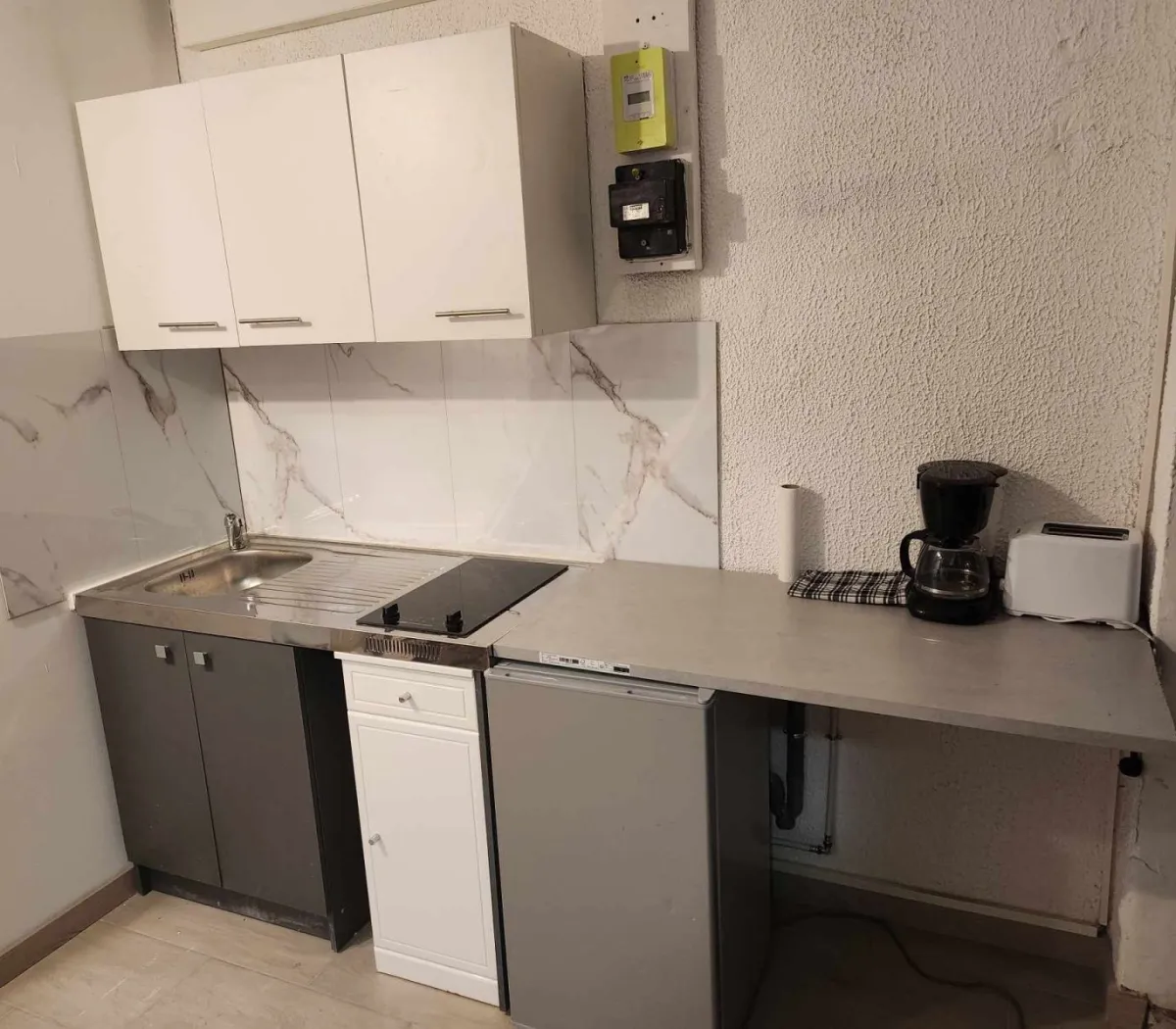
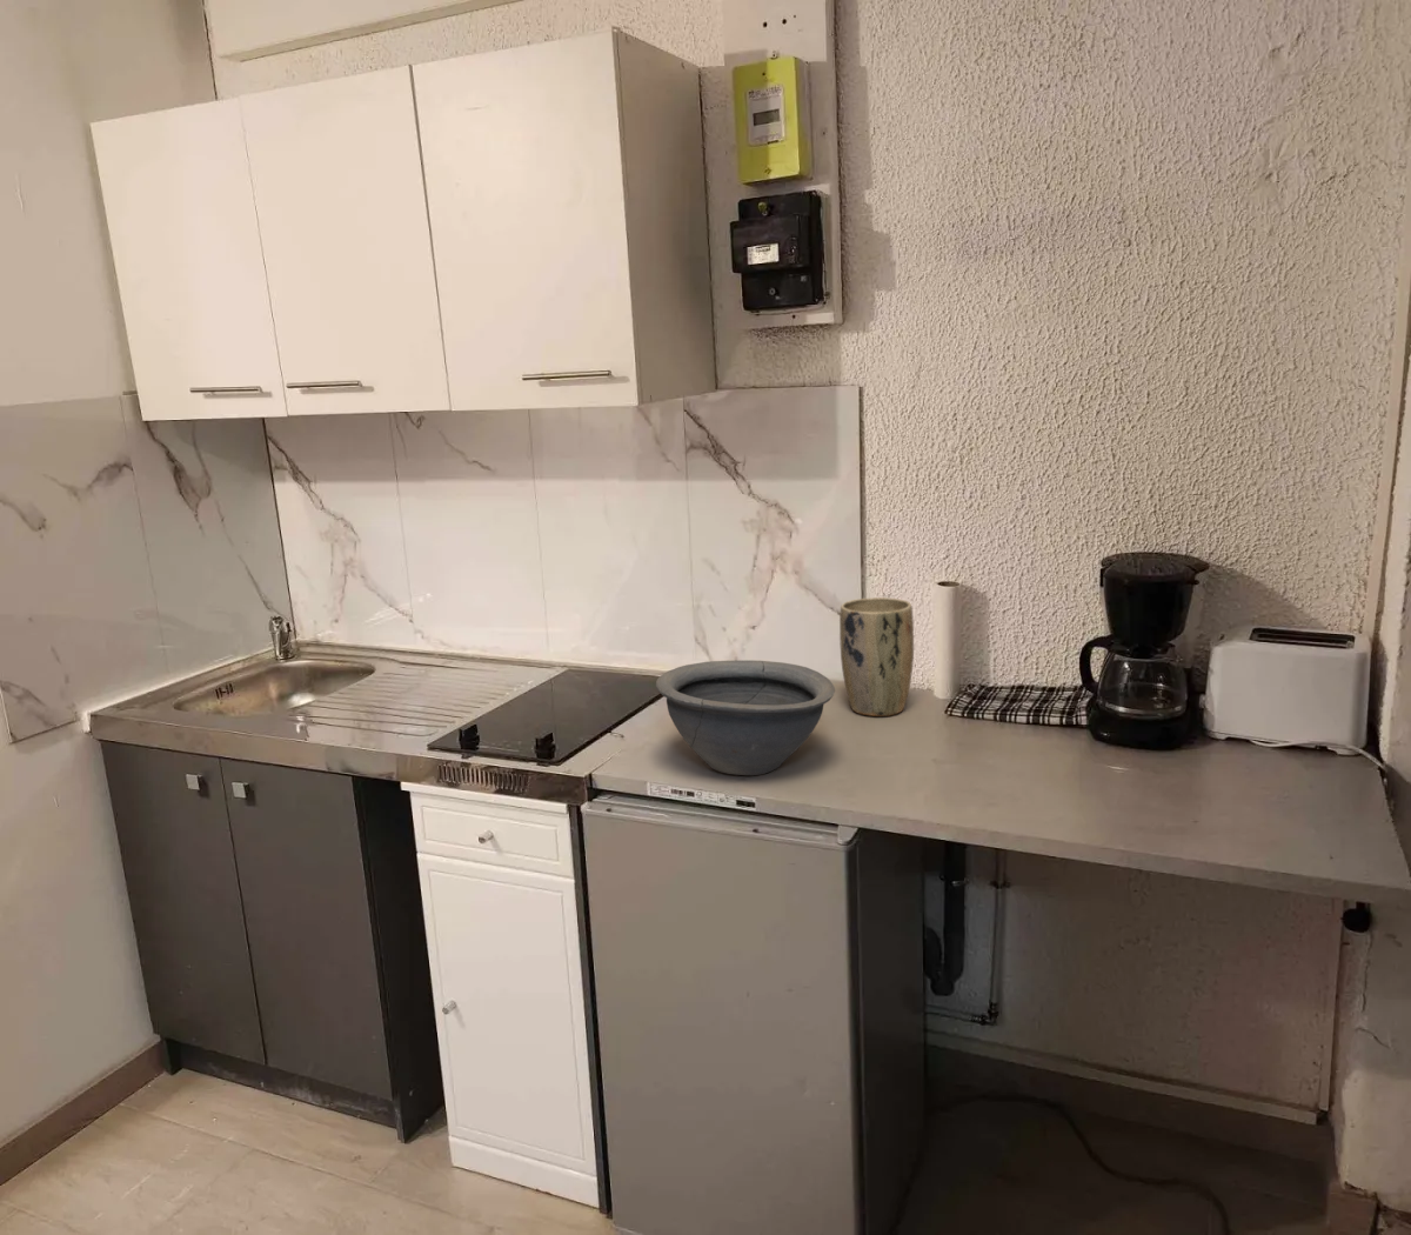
+ bowl (745, 719)
+ plant pot (876, 657)
